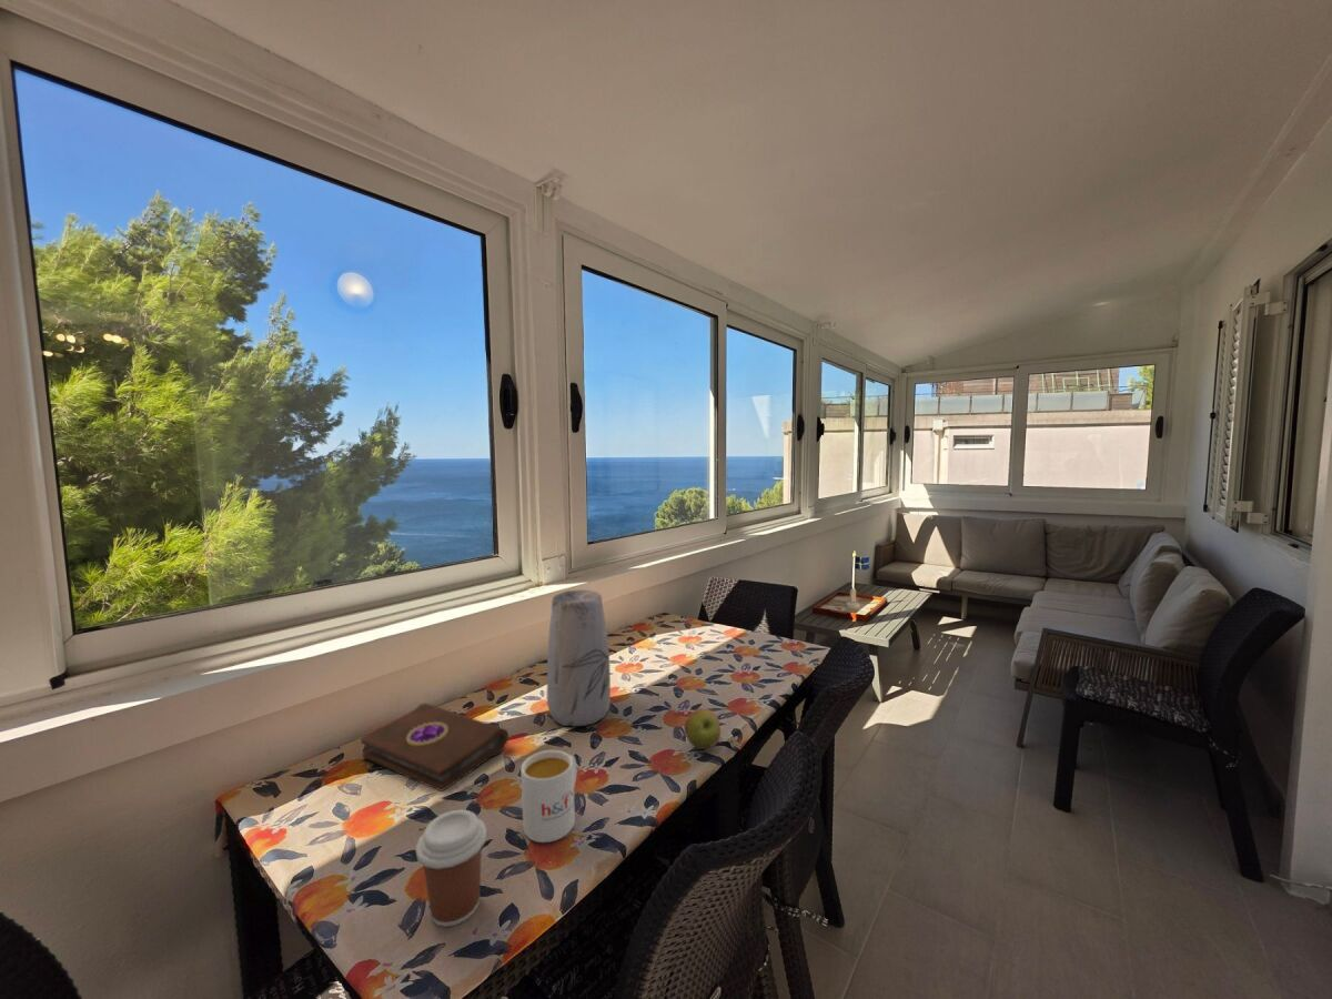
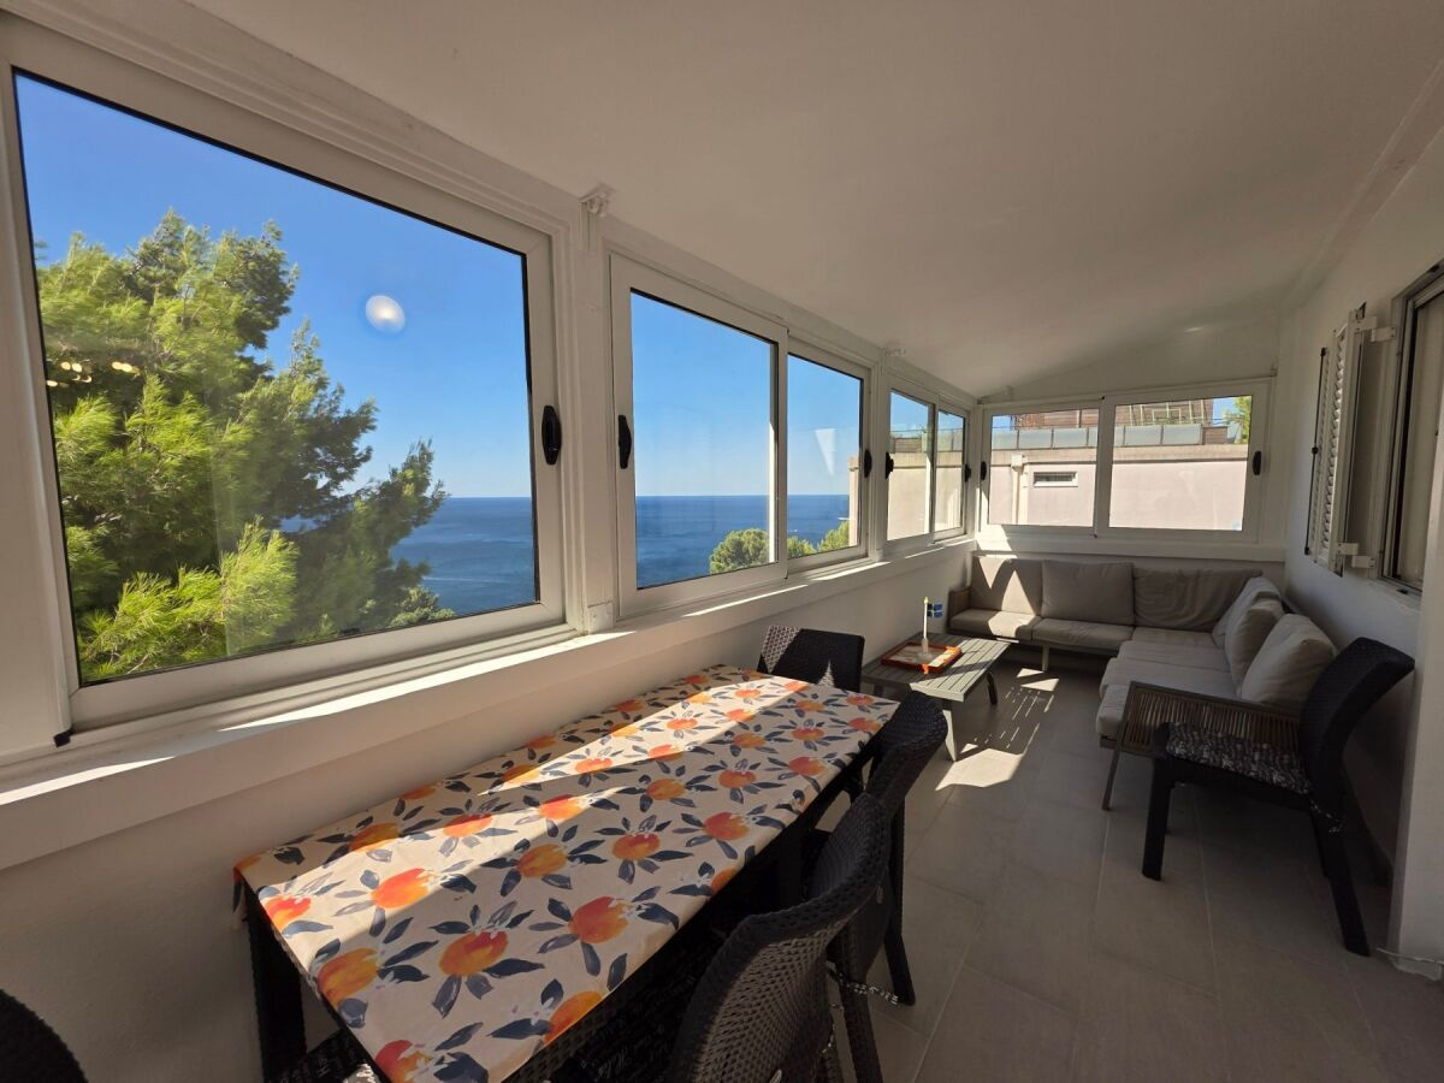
- mug (554, 788)
- coffee cup (453, 866)
- book (435, 739)
- apple (703, 728)
- vase (577, 655)
